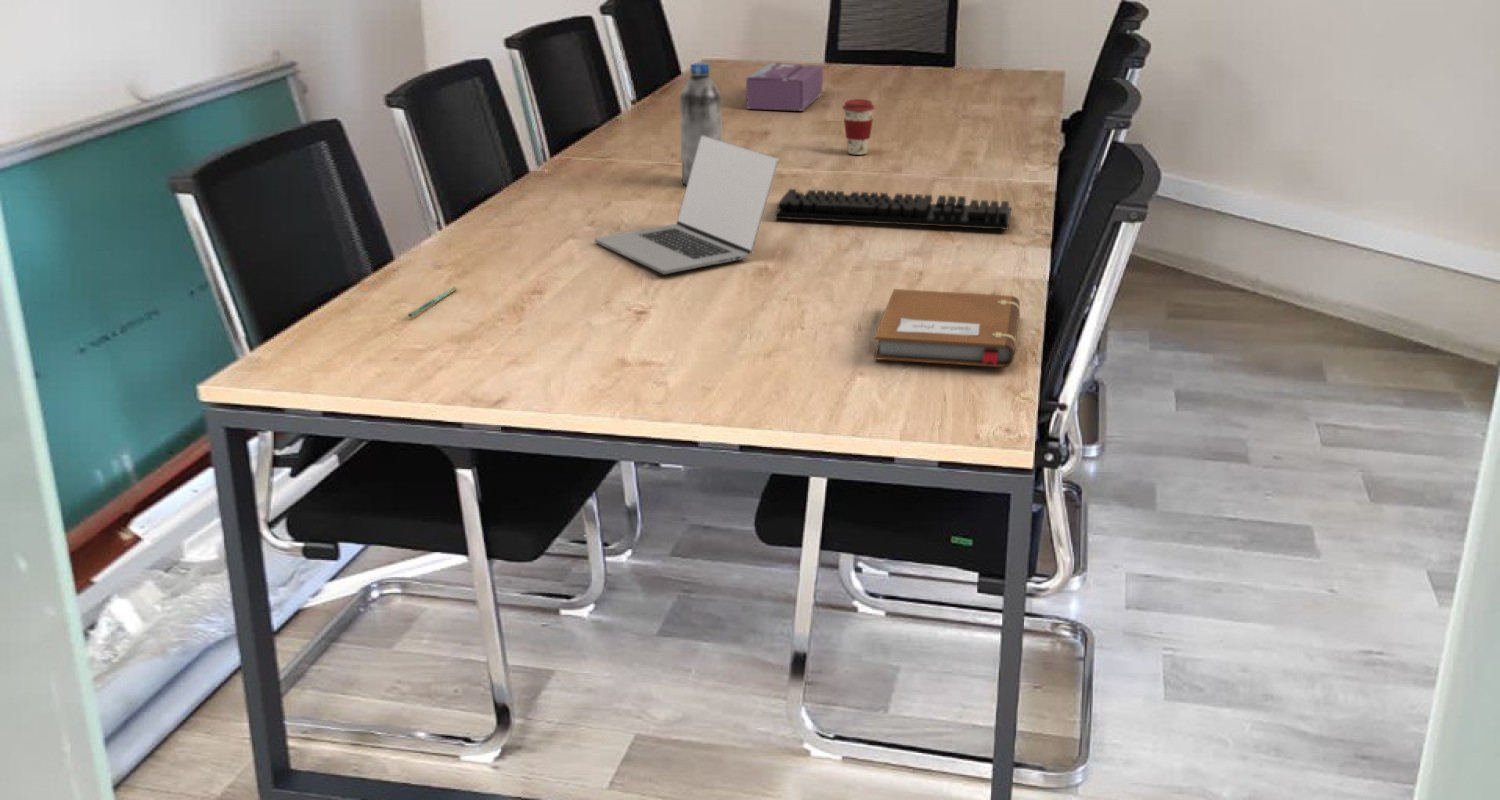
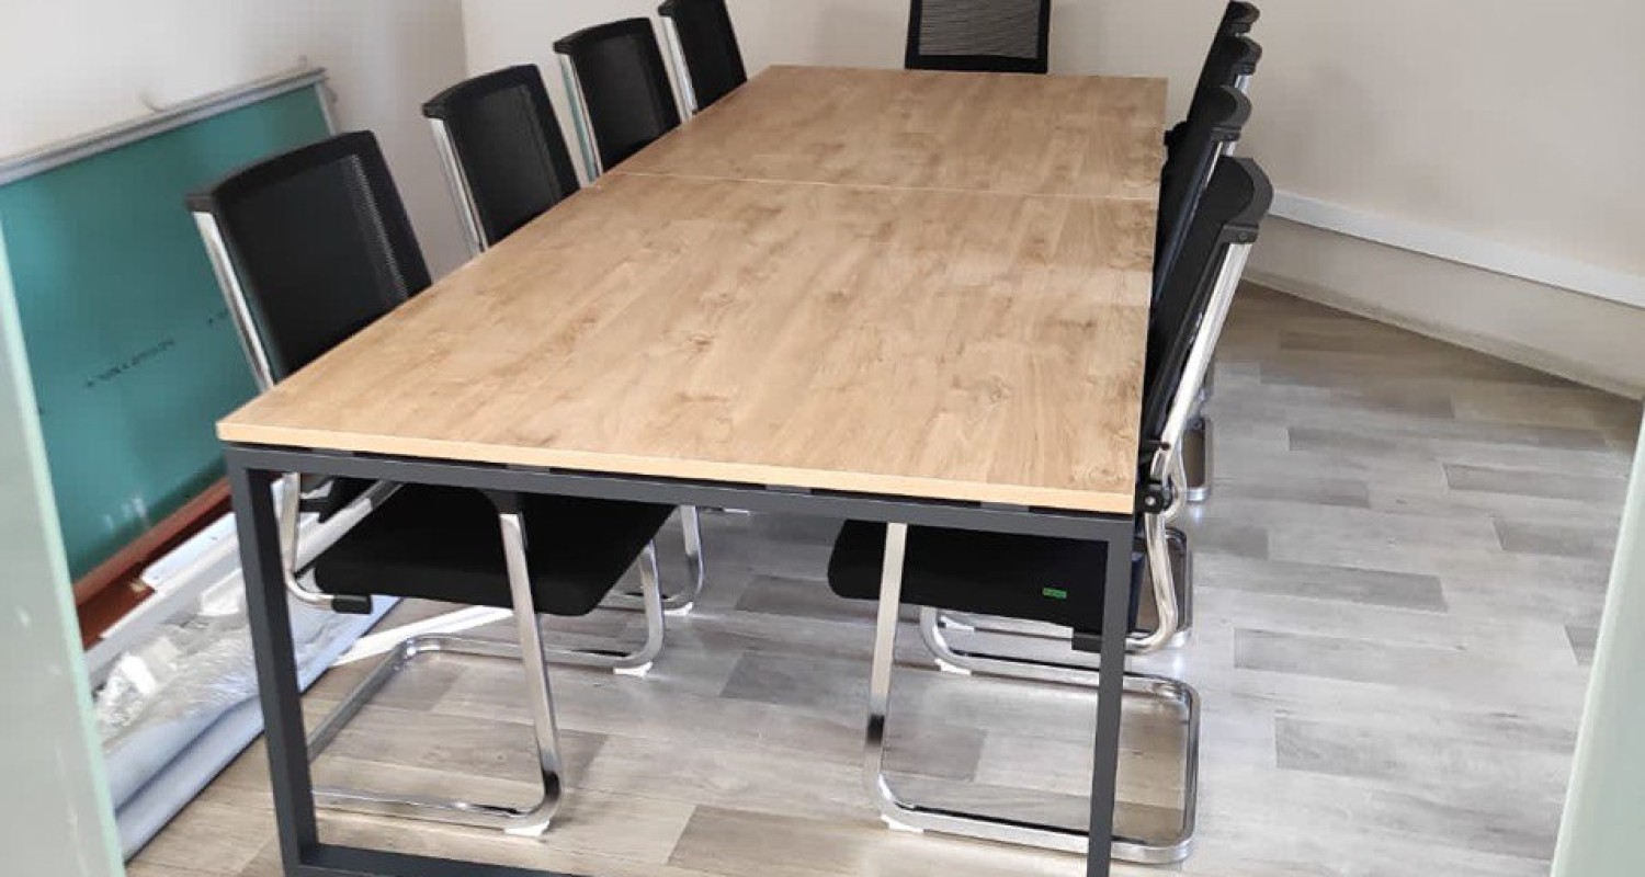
- tissue box (785, 85)
- notebook (950, 327)
- laptop (684, 201)
- keyboard (893, 208)
- water bottle (701, 124)
- coffee cup (858, 127)
- pen (433, 301)
